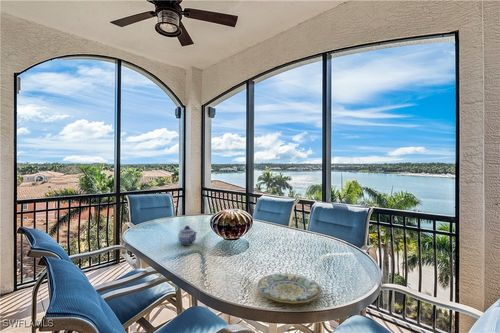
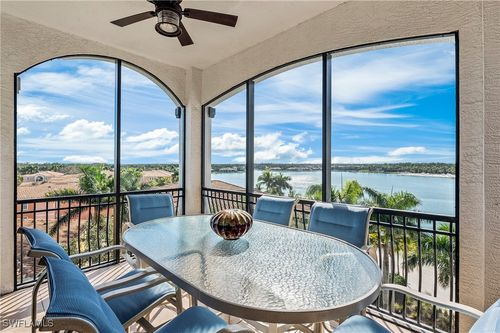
- plate (288, 289)
- teapot (187, 234)
